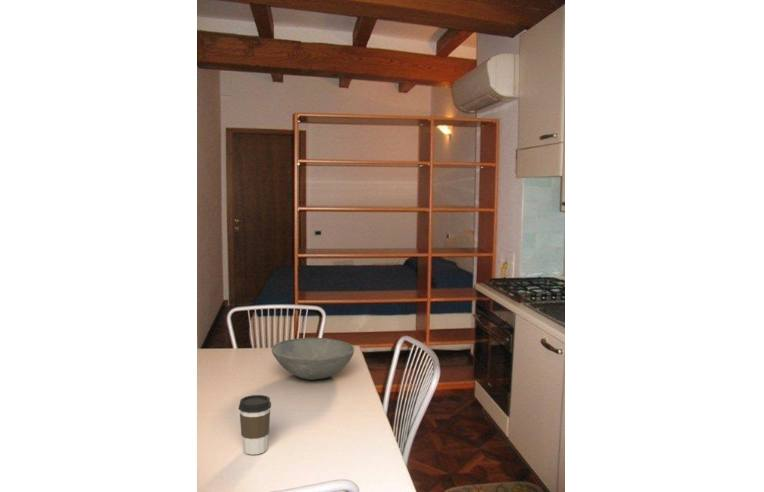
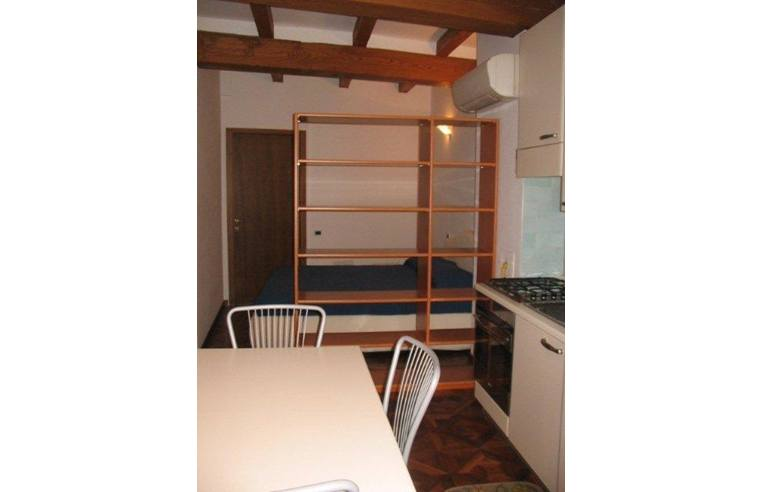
- coffee cup (255, 424)
- bowl (313, 361)
